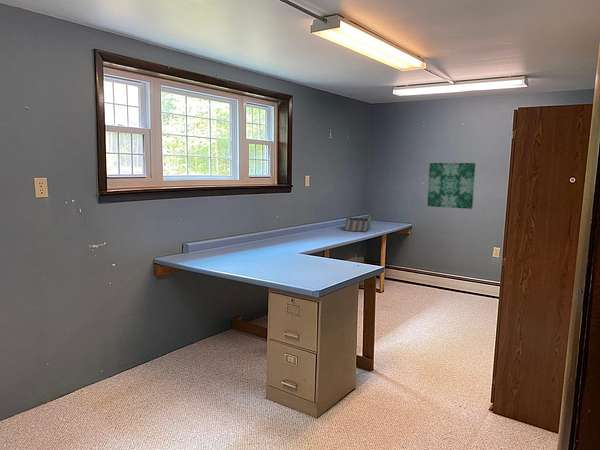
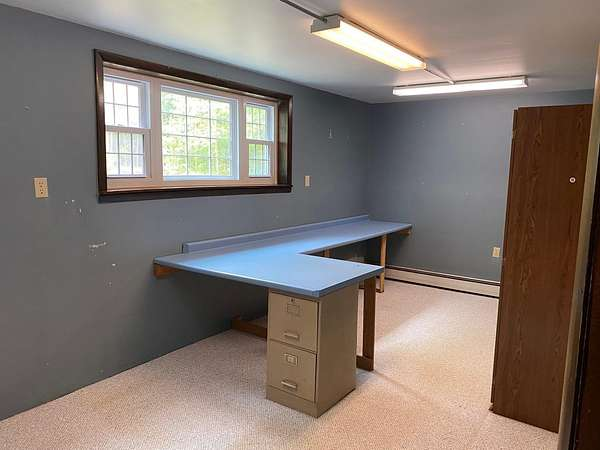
- desk organizer (357, 223)
- wall art (450, 185)
